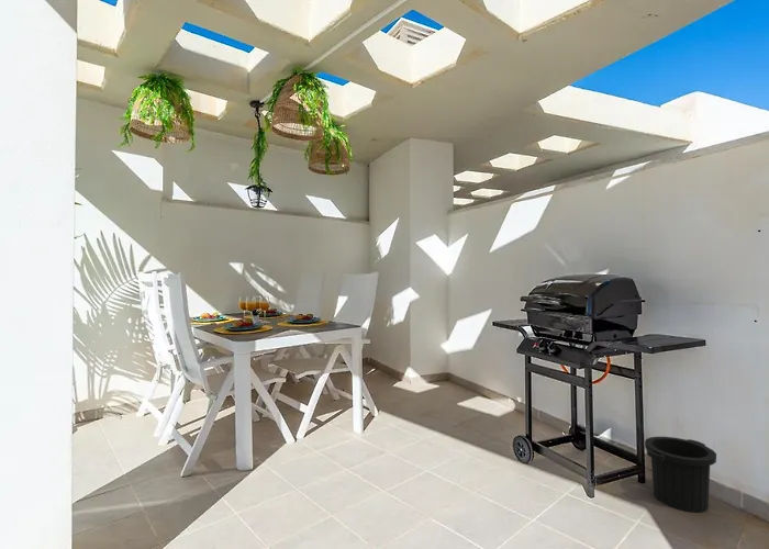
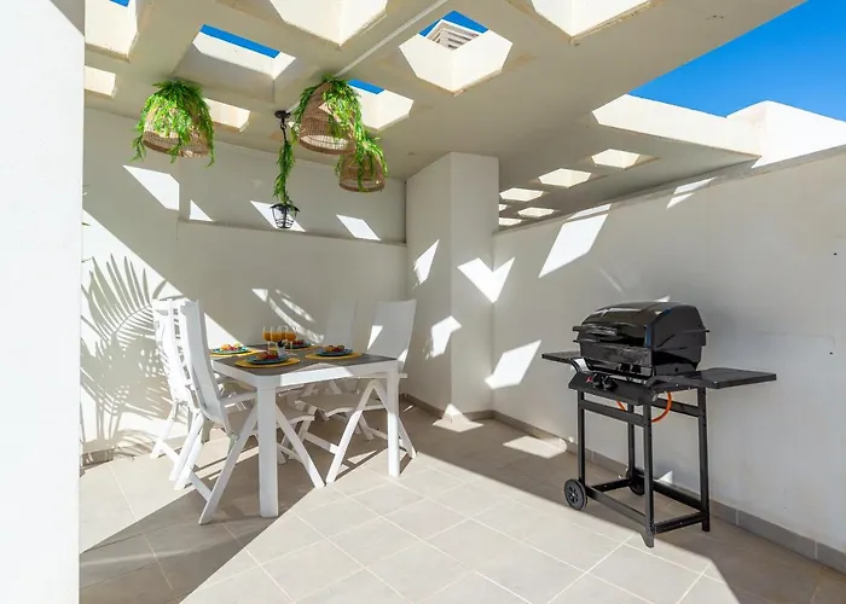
- trash can (679, 473)
